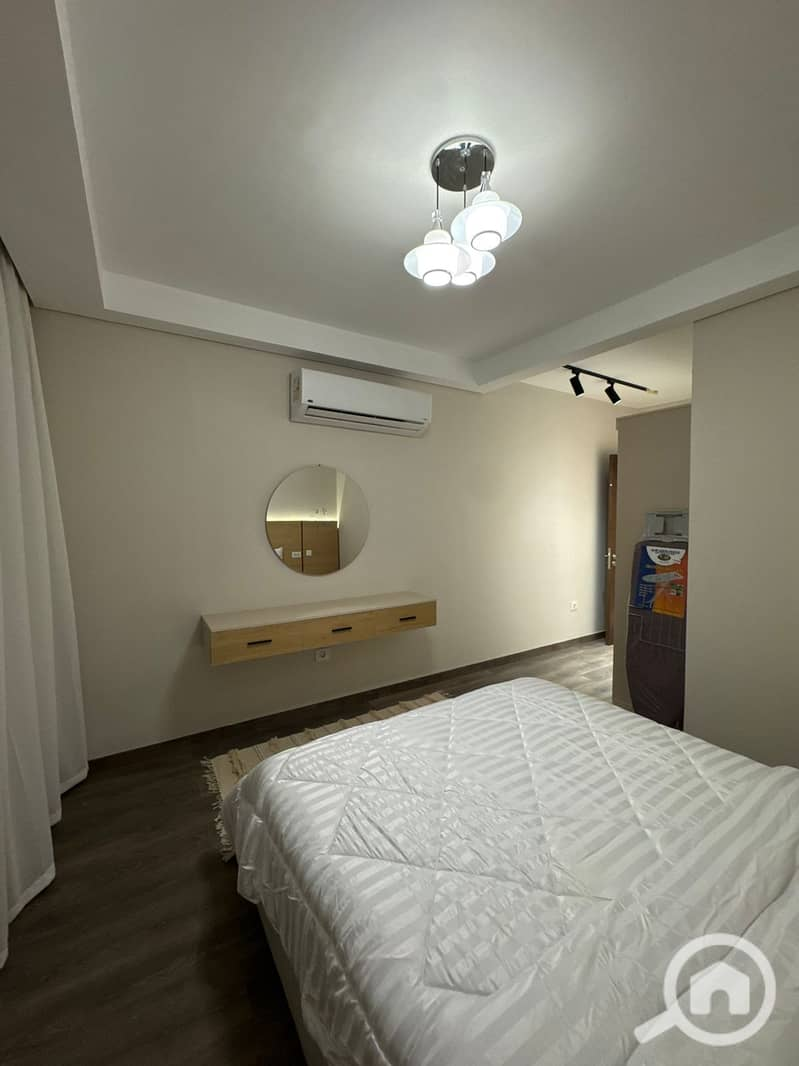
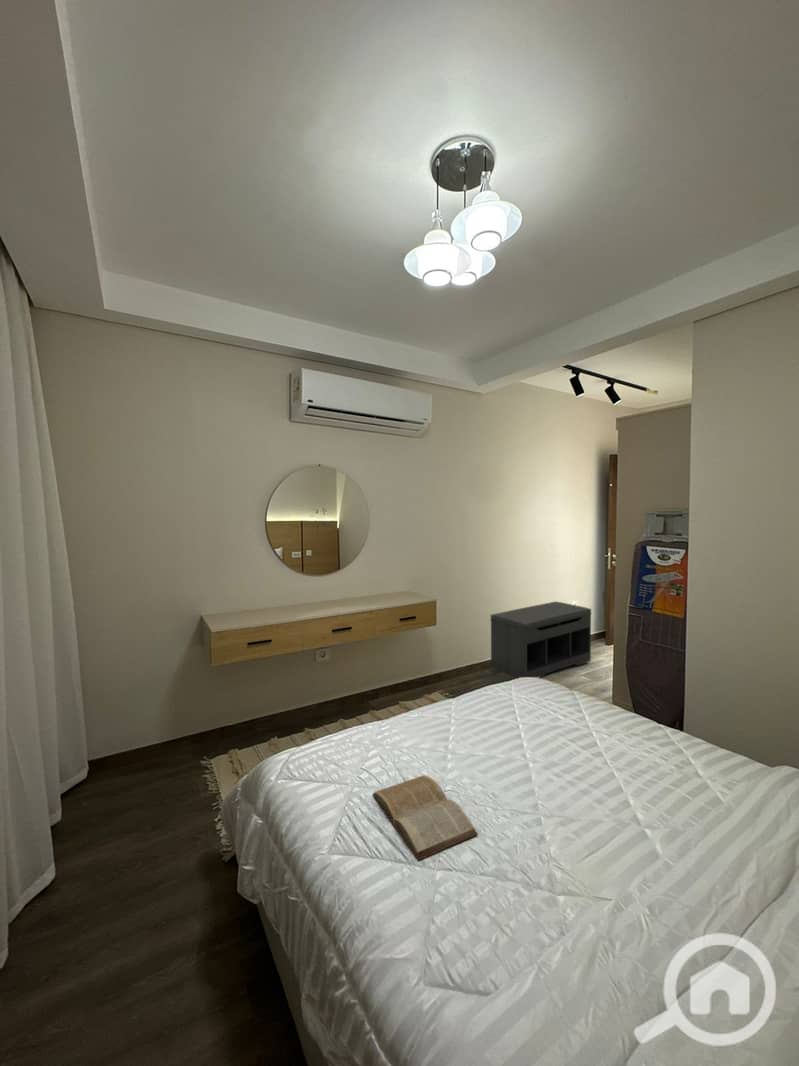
+ book (421, 807)
+ bench (541, 638)
